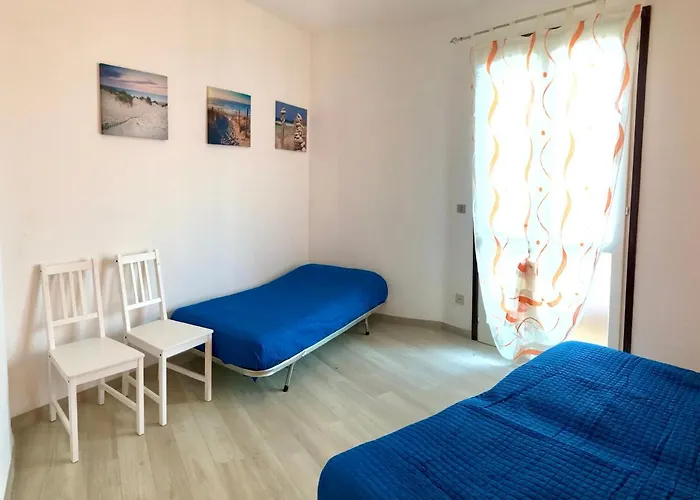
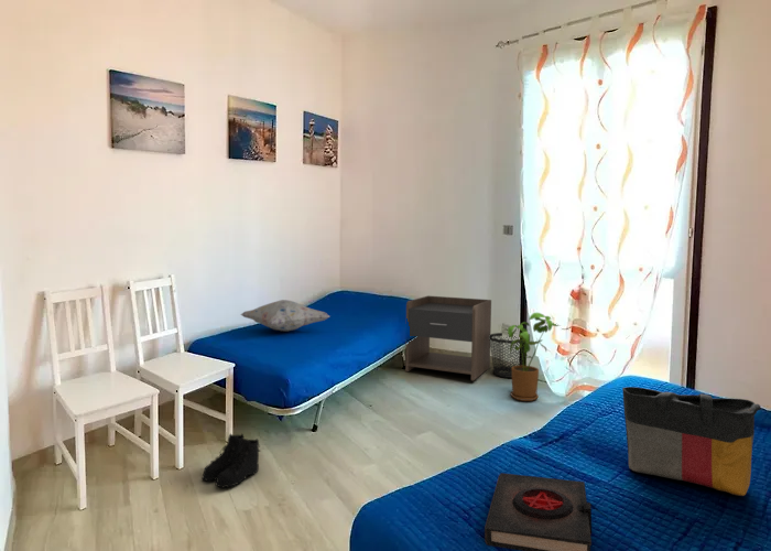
+ boots (231, 456)
+ nightstand (448, 335)
+ wastebasket (507, 355)
+ tote bag (688, 432)
+ decorative pillow (284, 315)
+ book (540, 508)
+ house plant (525, 355)
